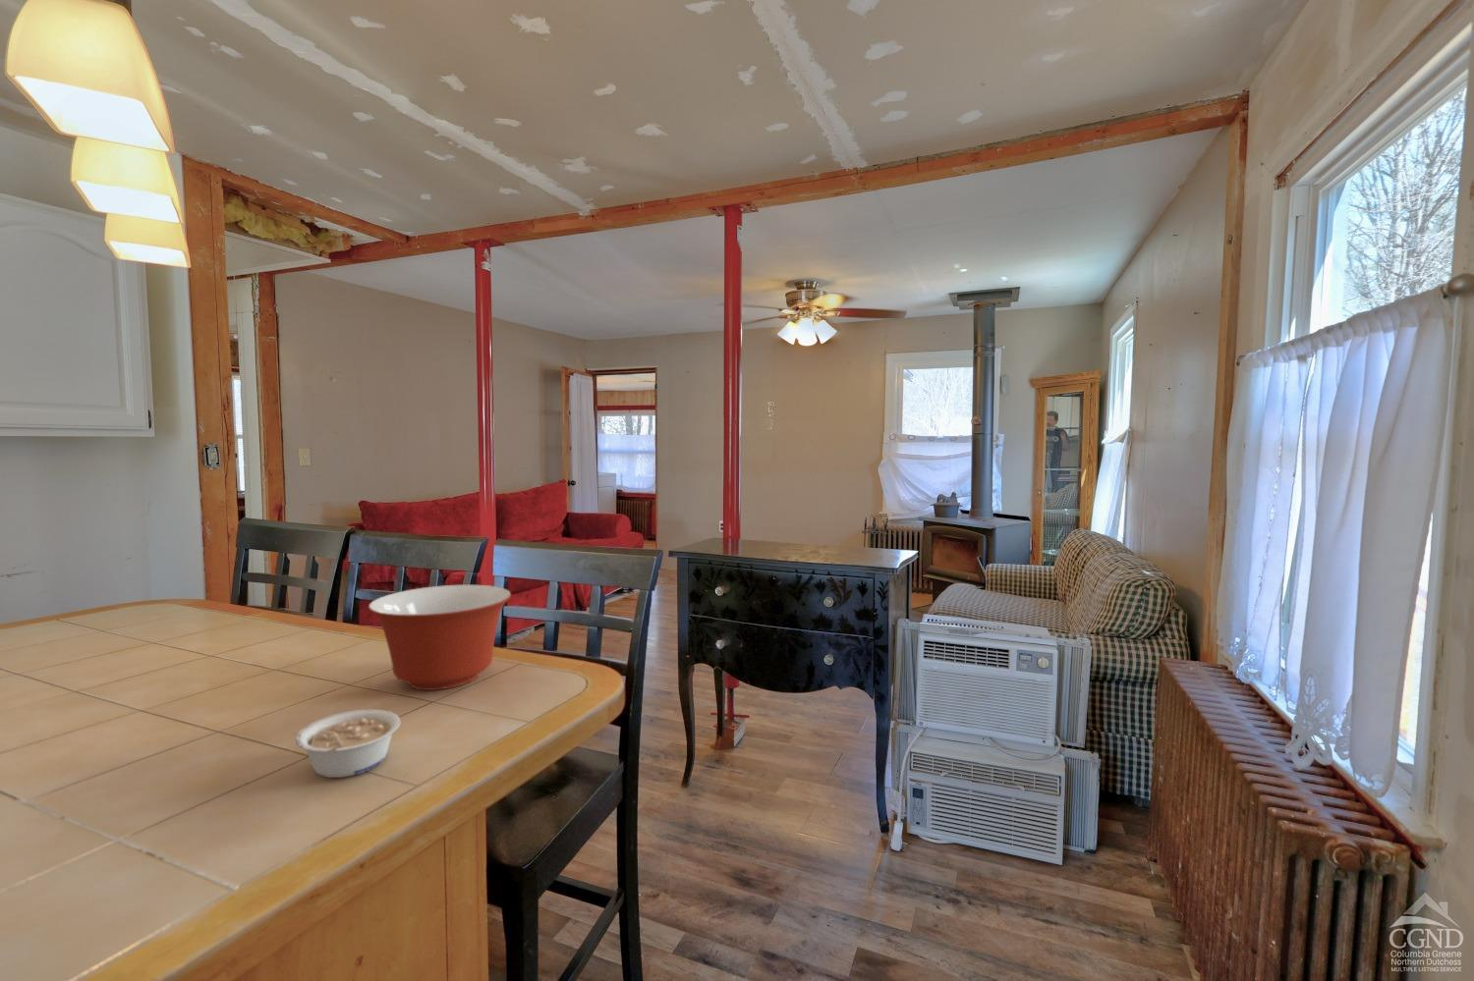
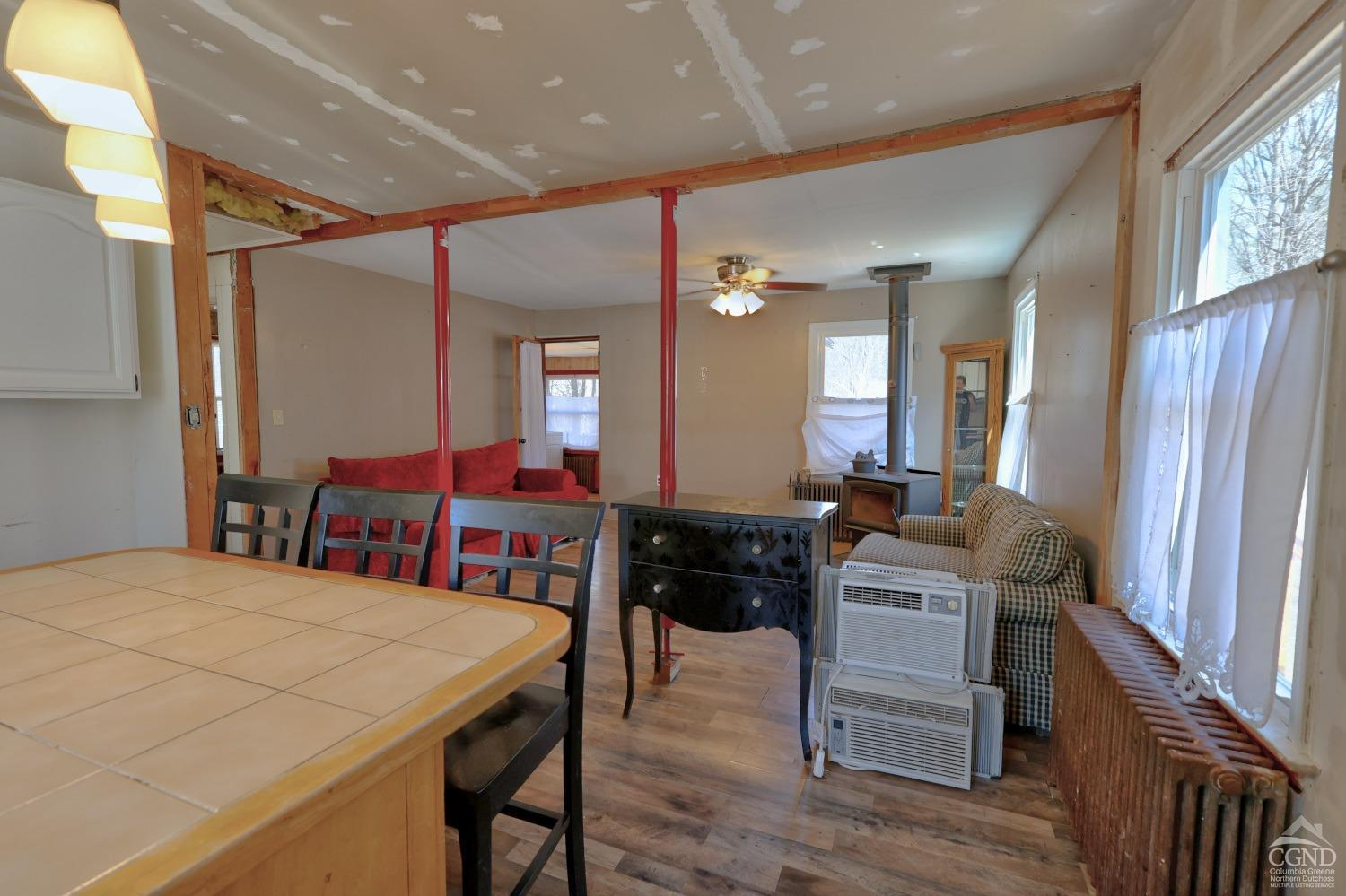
- mixing bowl (444, 637)
- legume (350, 742)
